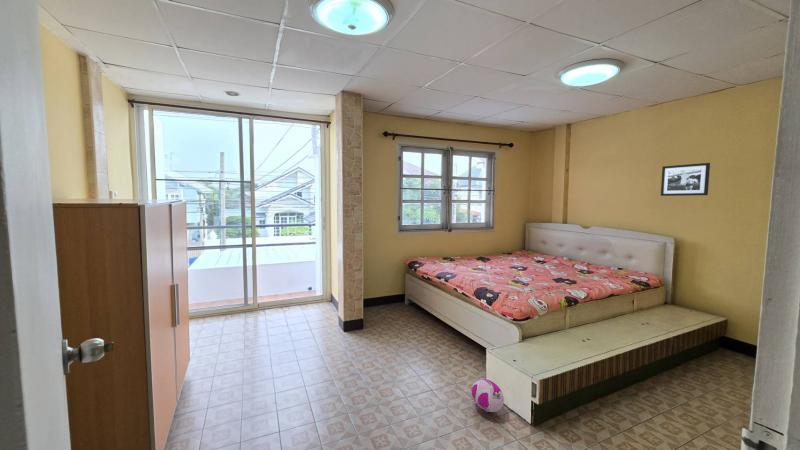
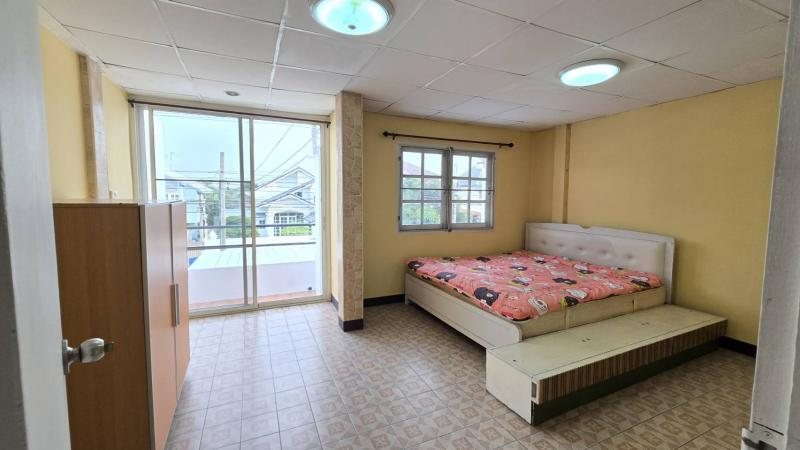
- picture frame (684, 180)
- ball (487, 396)
